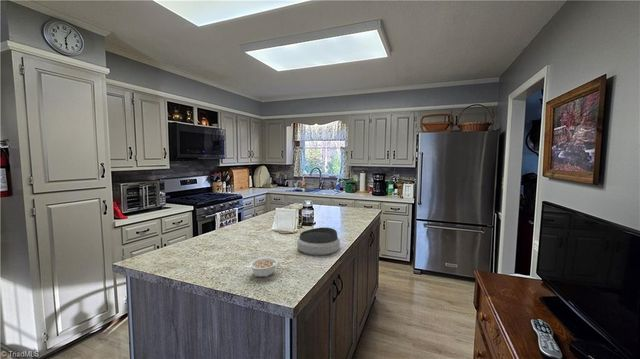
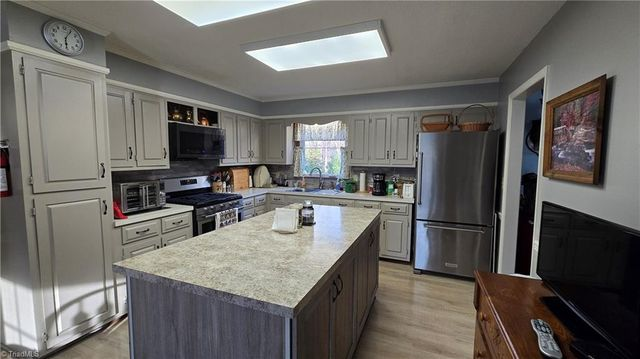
- legume (263, 267)
- bowl (318, 239)
